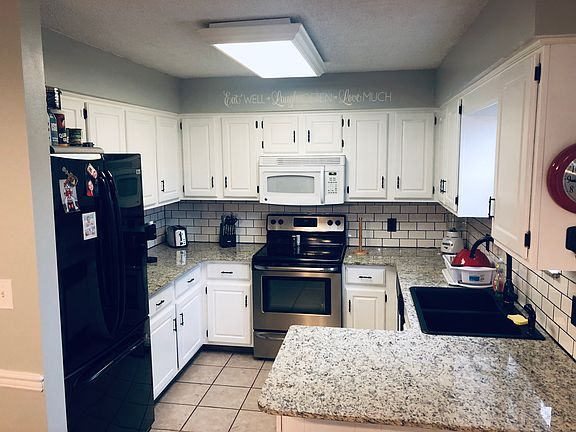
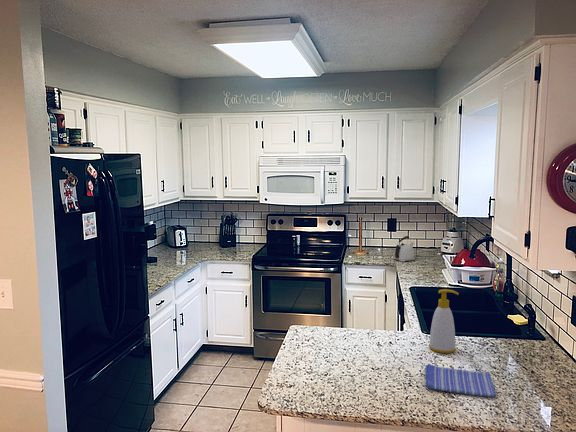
+ soap bottle (443, 319)
+ kettle (404, 247)
+ dish towel (458, 379)
